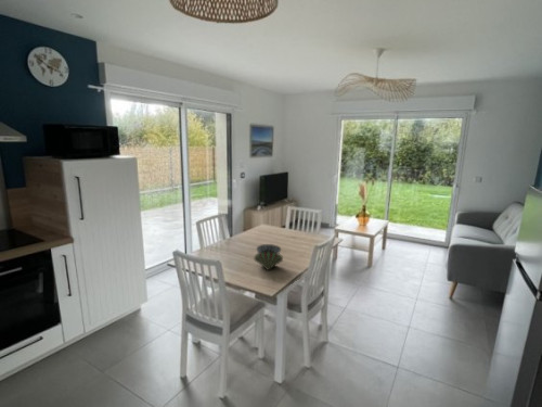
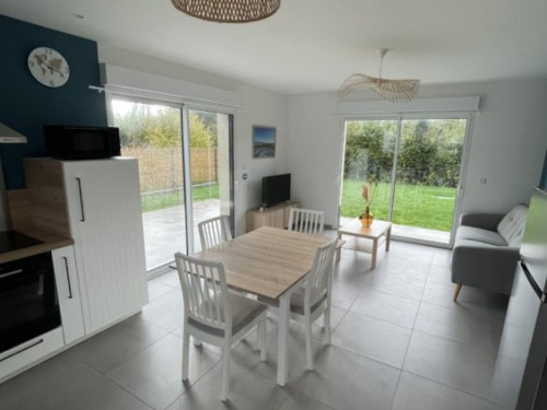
- drum (268, 254)
